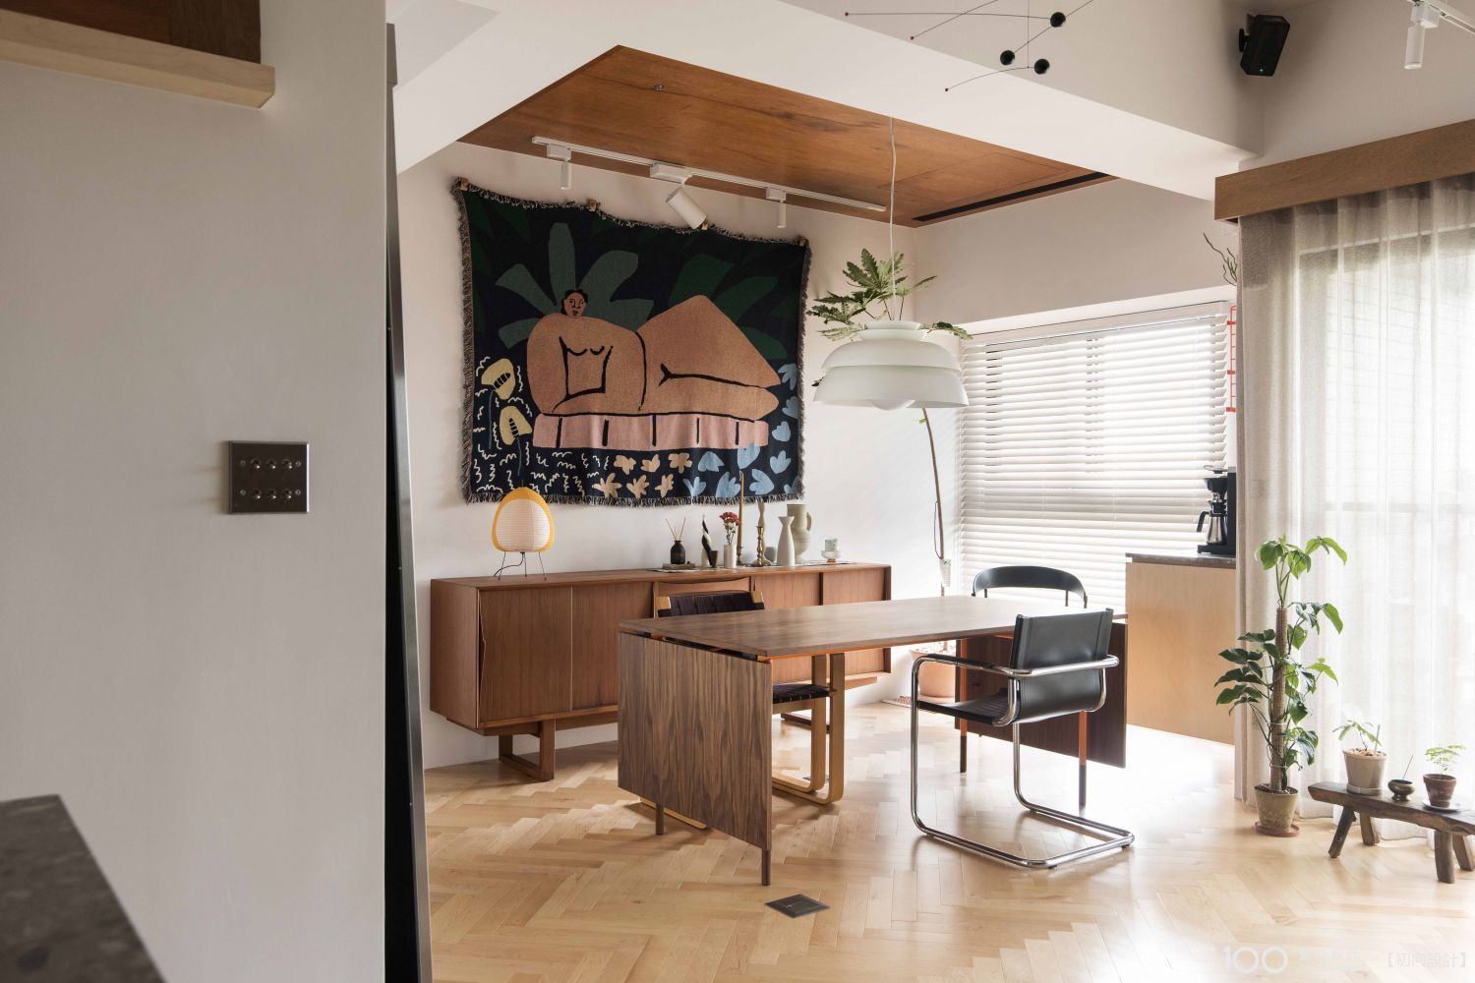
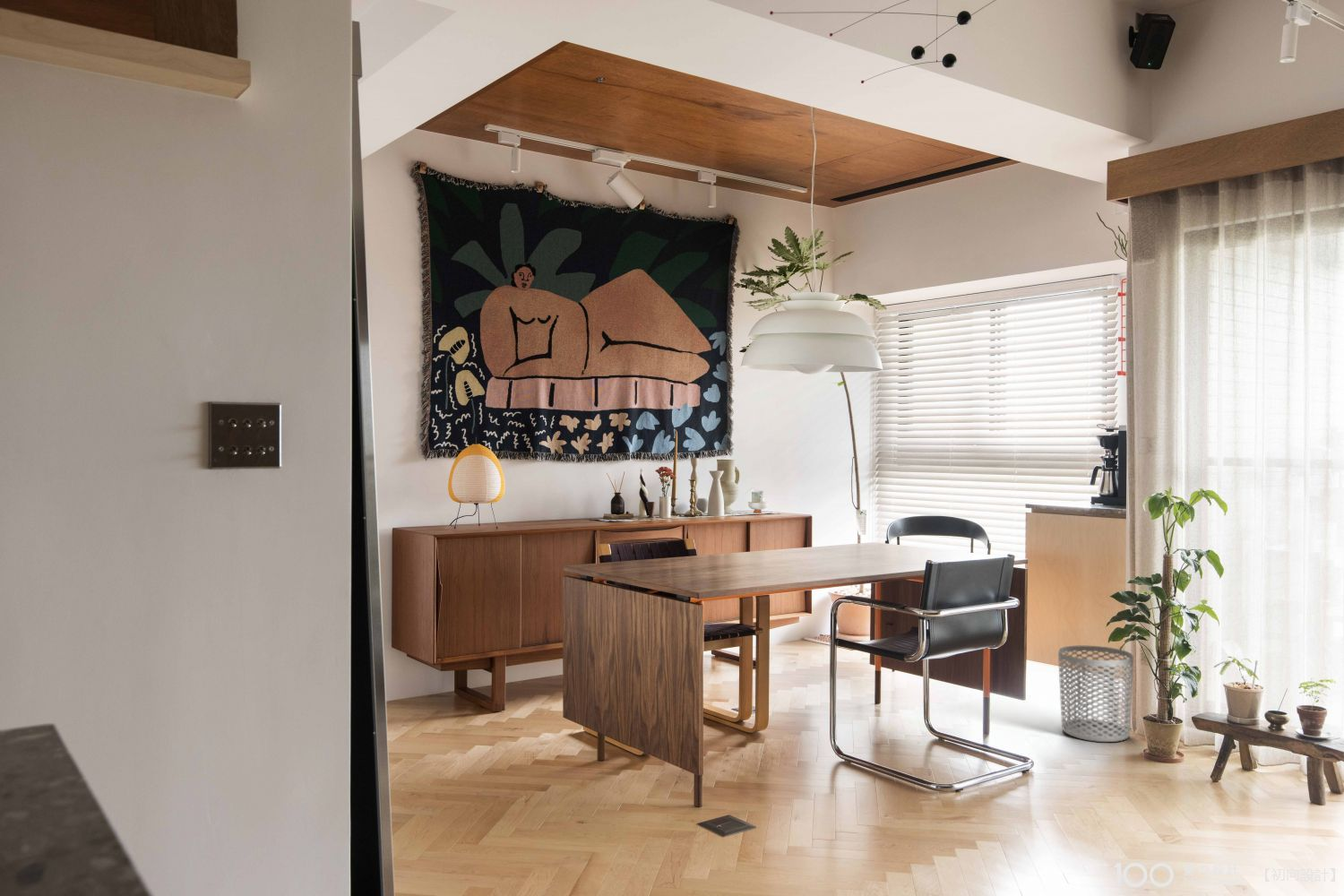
+ waste bin (1095, 694)
